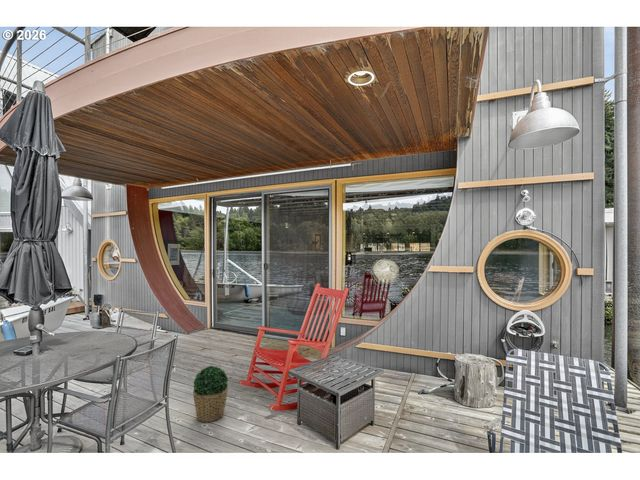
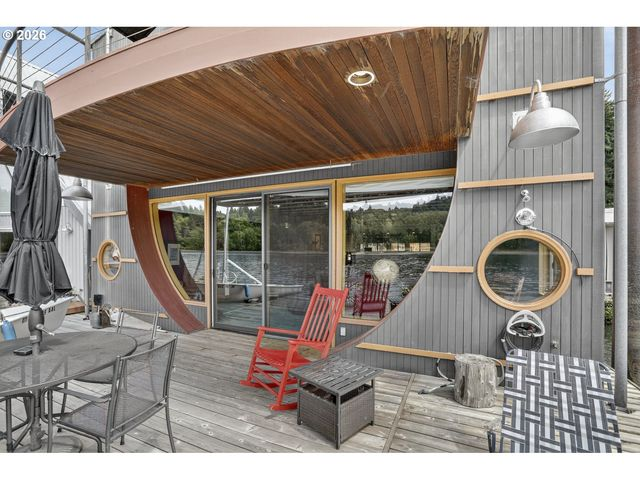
- potted plant (210, 391)
